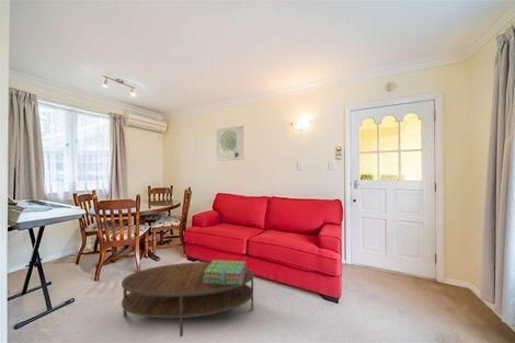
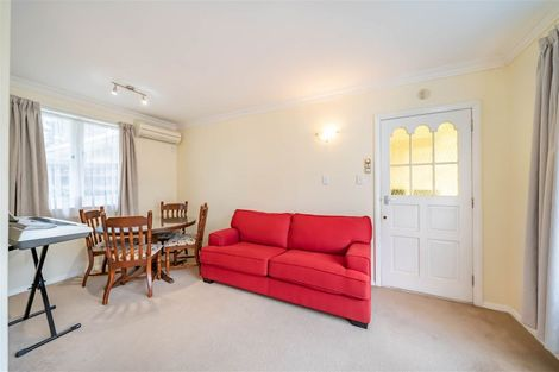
- wall art (229, 144)
- stack of books (226, 271)
- coffee table (190, 294)
